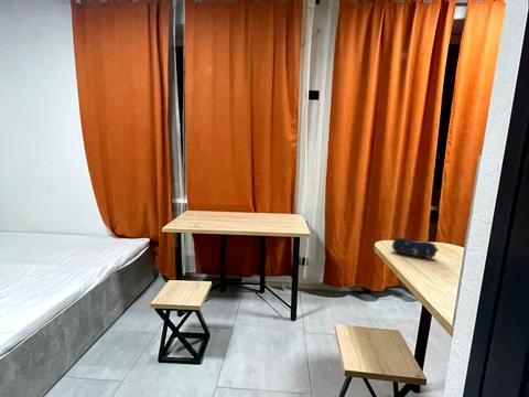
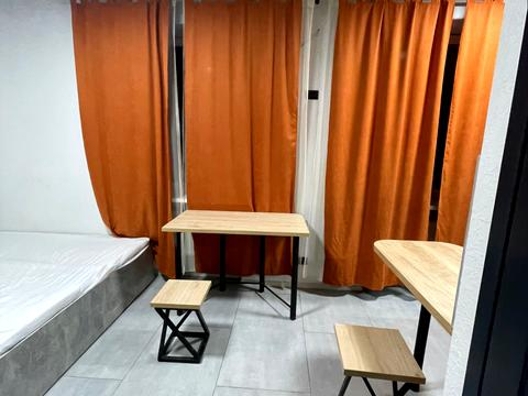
- pencil case (413, 247)
